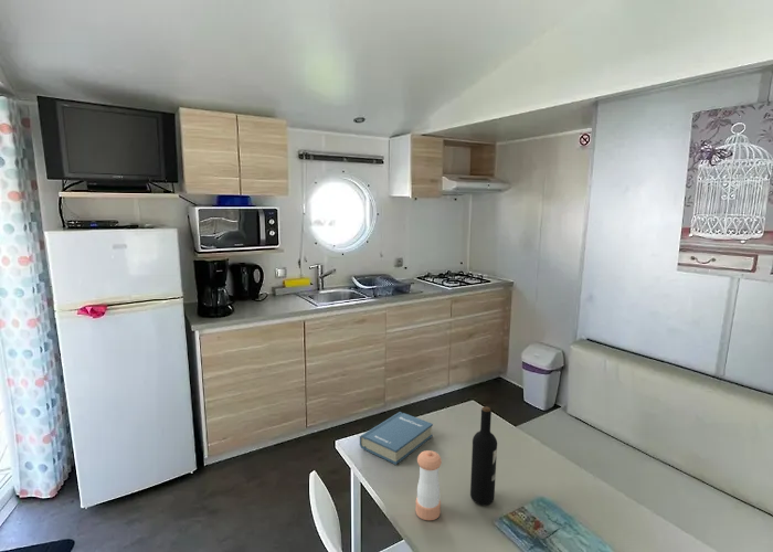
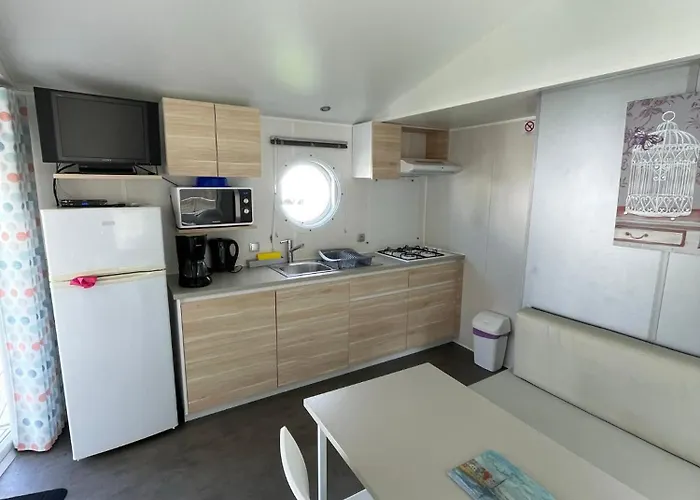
- hardback book (396, 435)
- wine bottle (484, 454)
- pepper shaker (428, 481)
